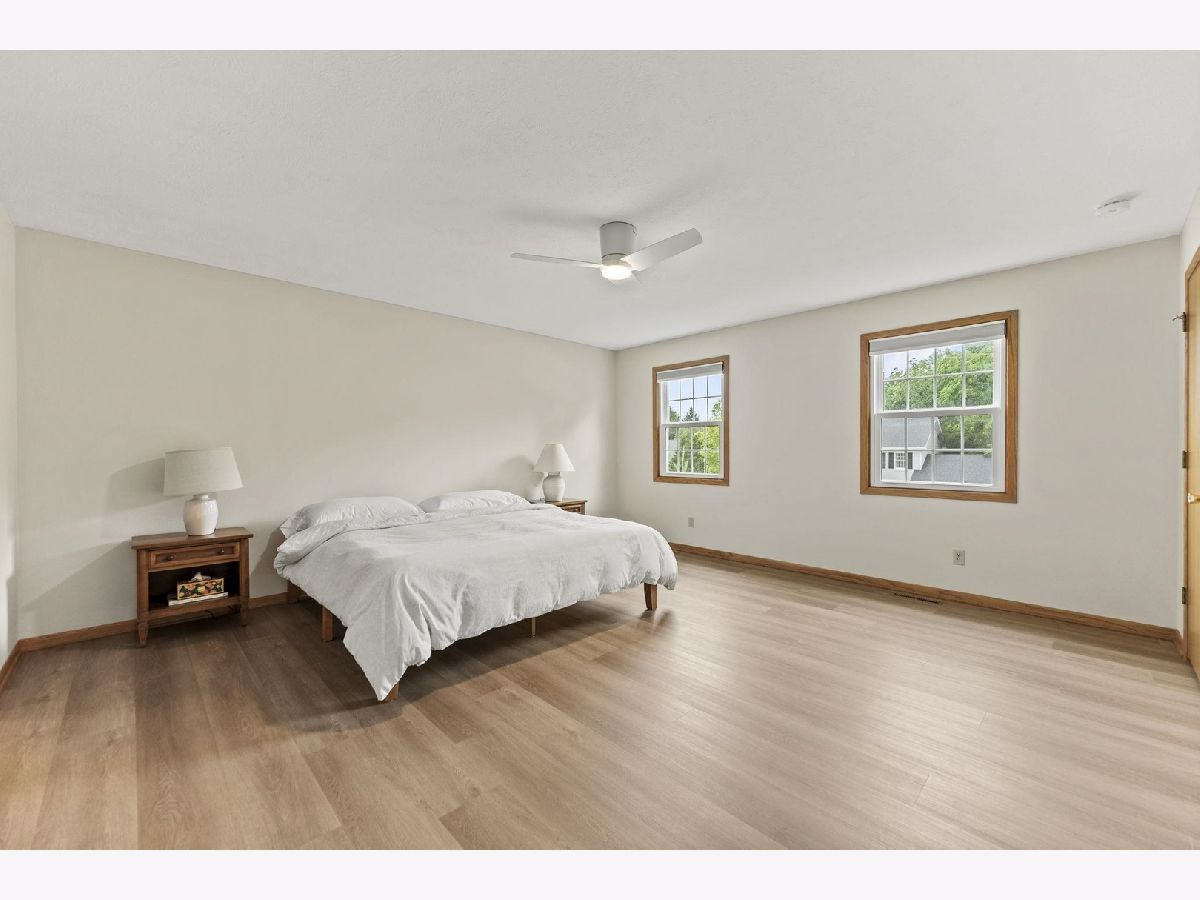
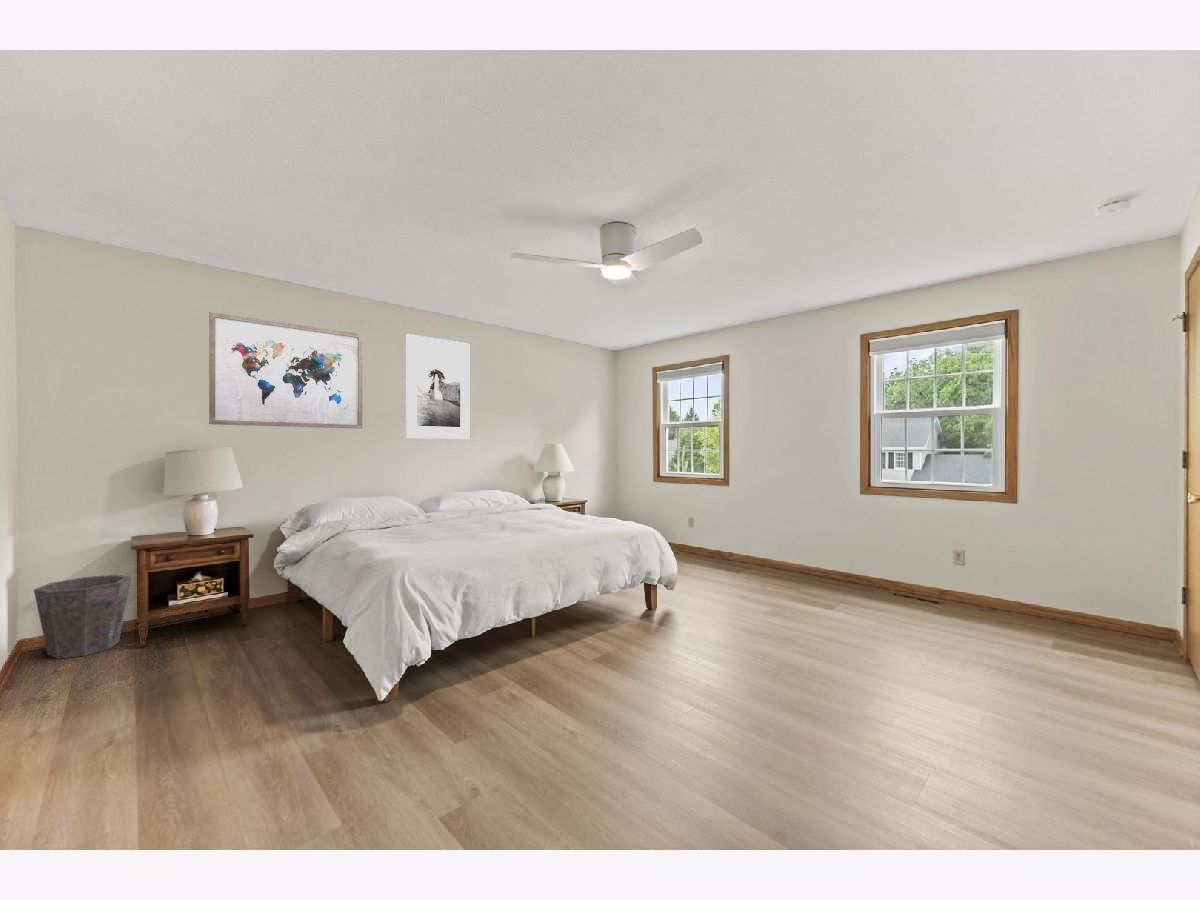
+ waste bin (84, 615)
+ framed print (439, 388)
+ wall art (292, 375)
